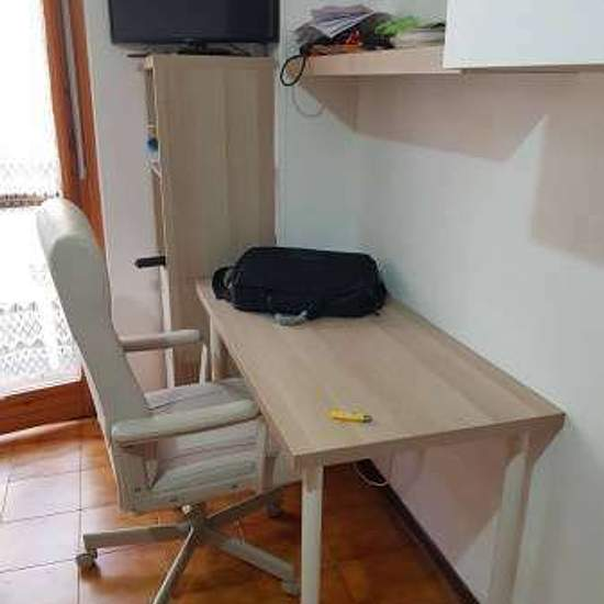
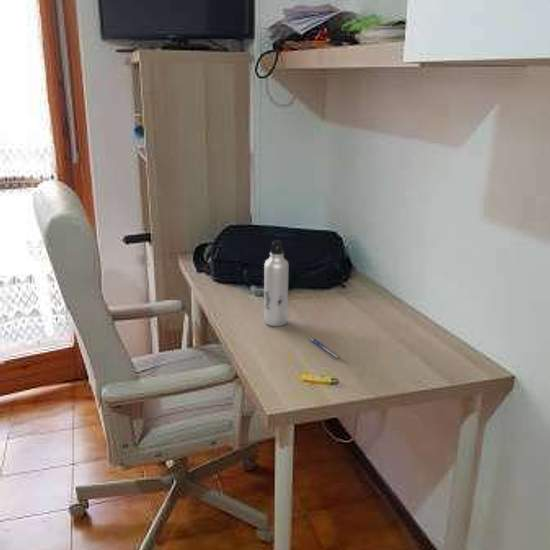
+ pen (324, 347)
+ water bottle (276, 282)
